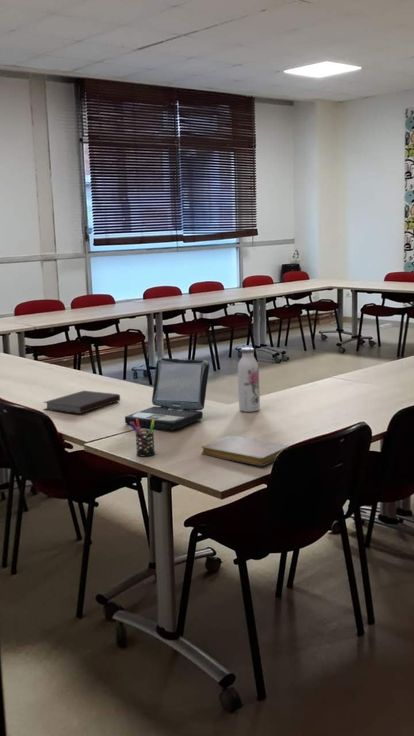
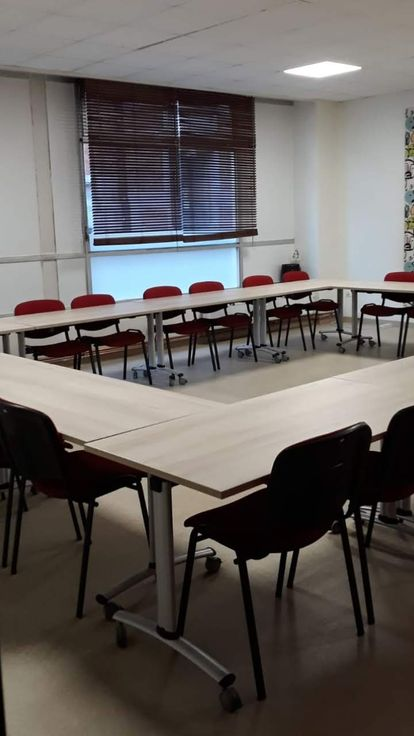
- notebook (246, 449)
- notebook (82, 401)
- water bottle (248, 379)
- laptop (167, 391)
- pen holder (145, 435)
